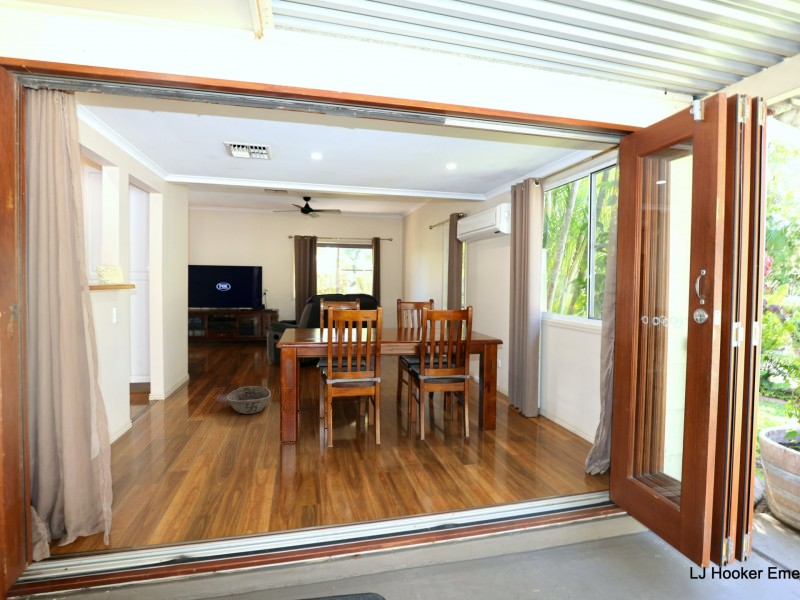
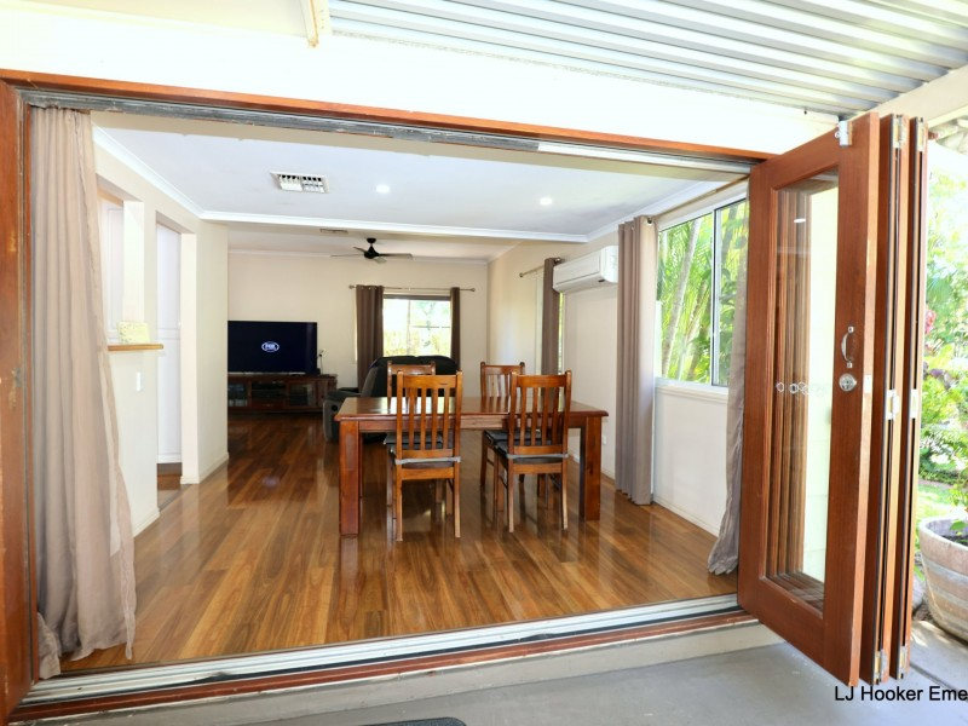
- basket (249, 399)
